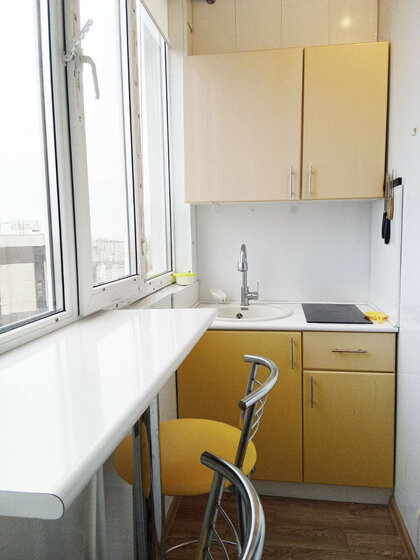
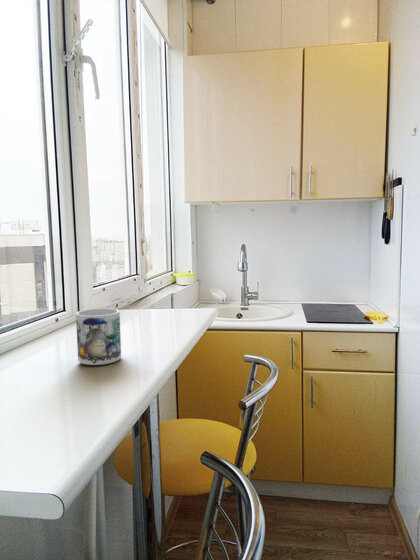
+ mug (100, 334)
